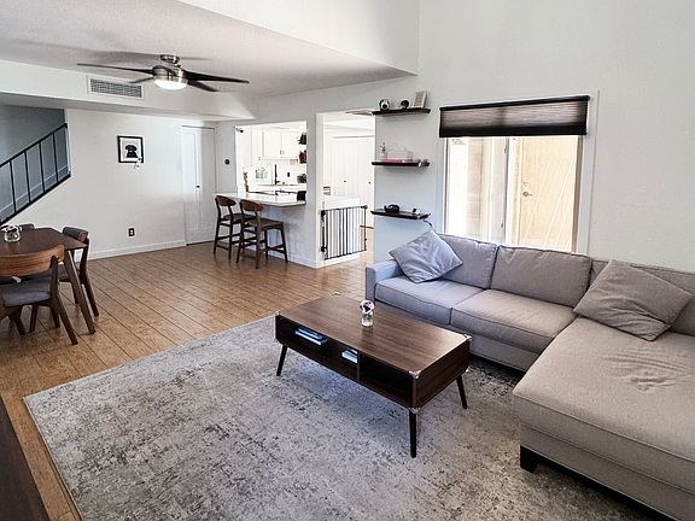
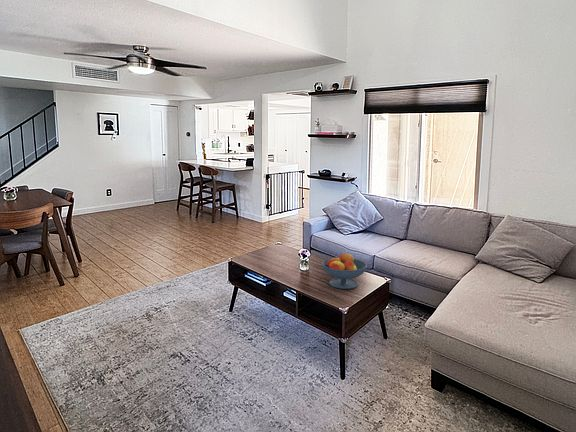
+ fruit bowl (343, 270)
